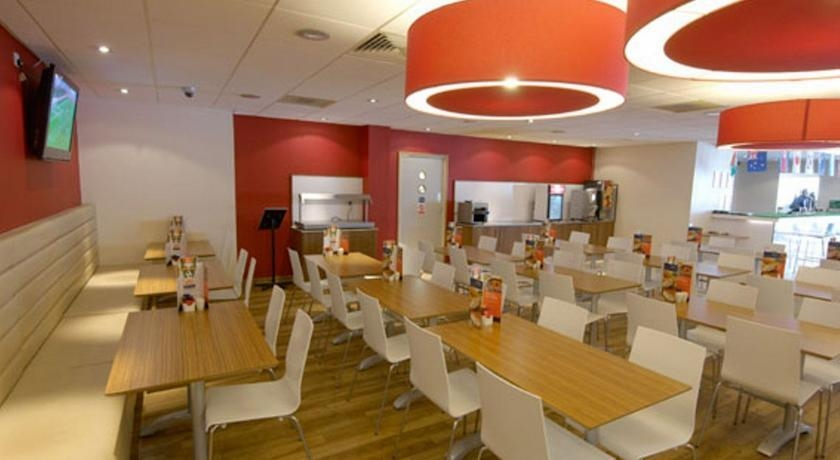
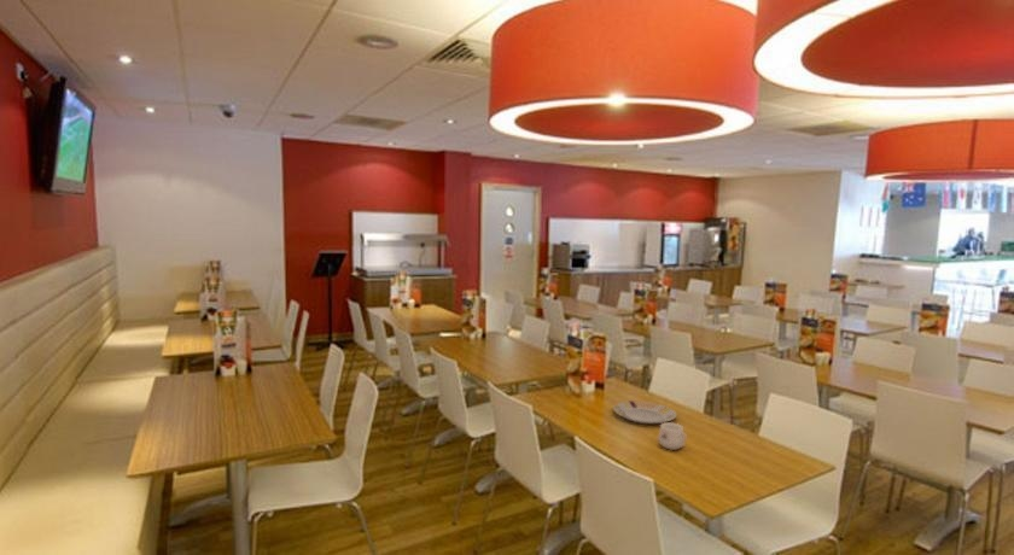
+ plate (643, 413)
+ mug (674, 437)
